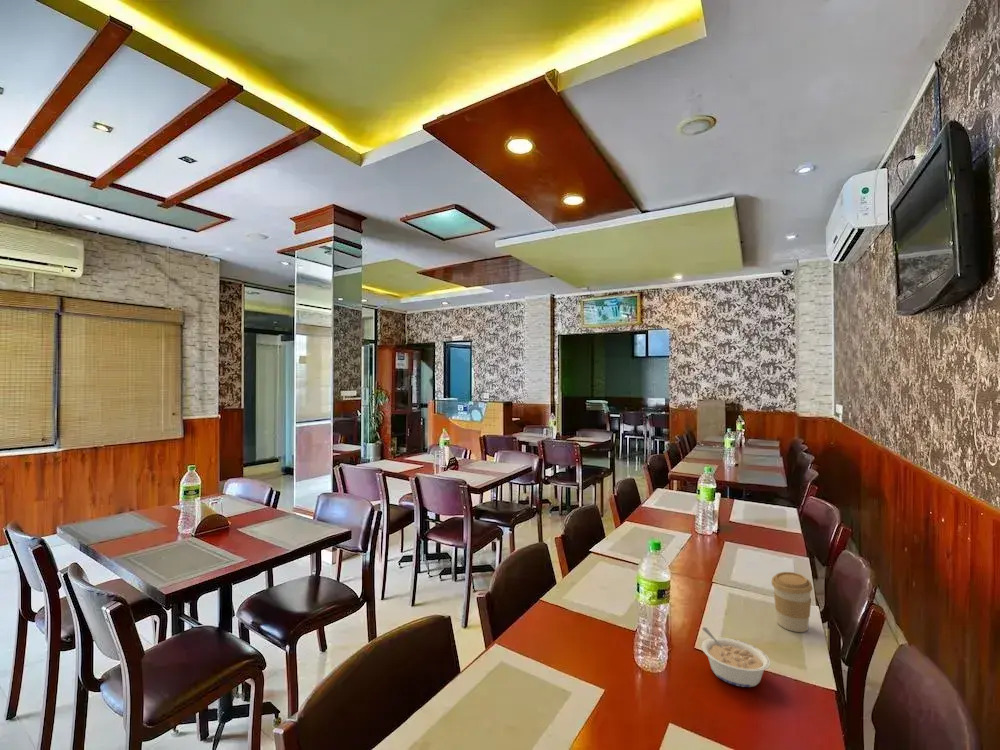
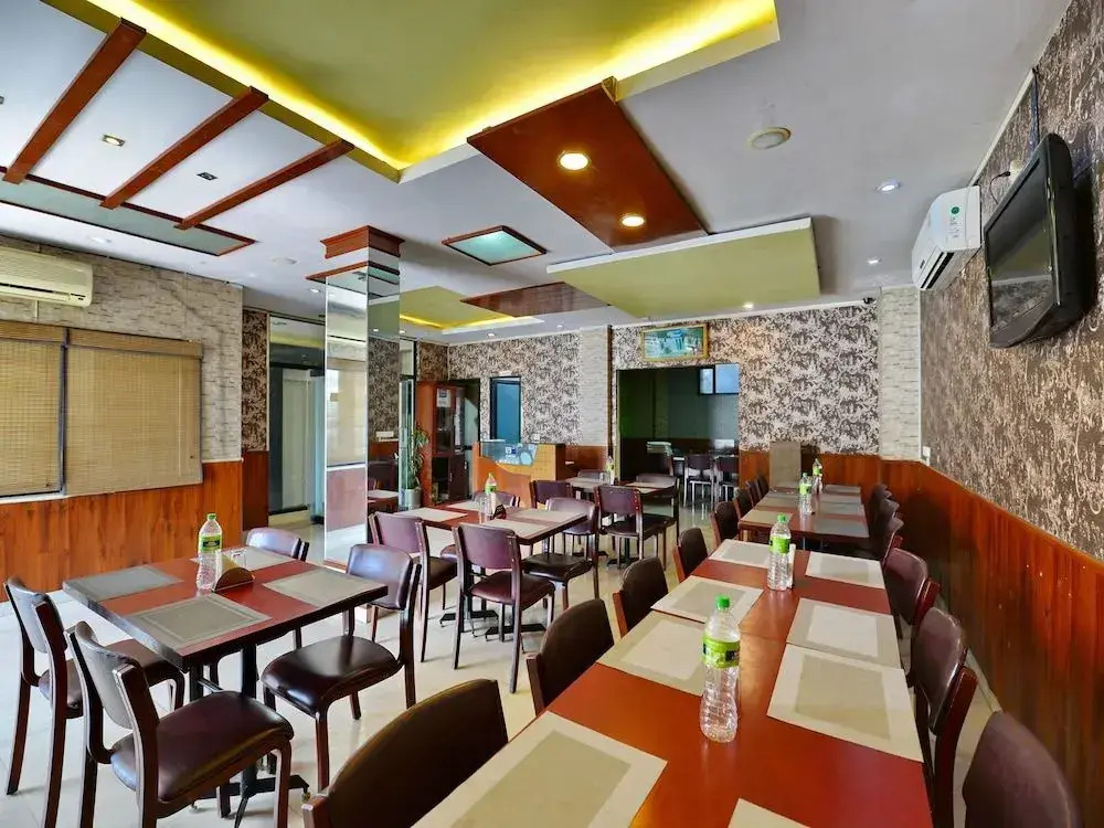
- coffee cup (791, 600)
- legume (732, 660)
